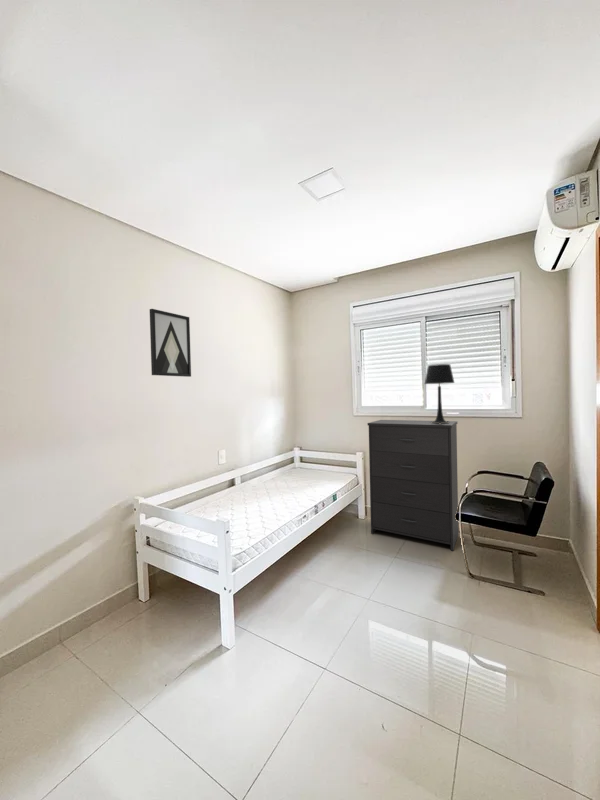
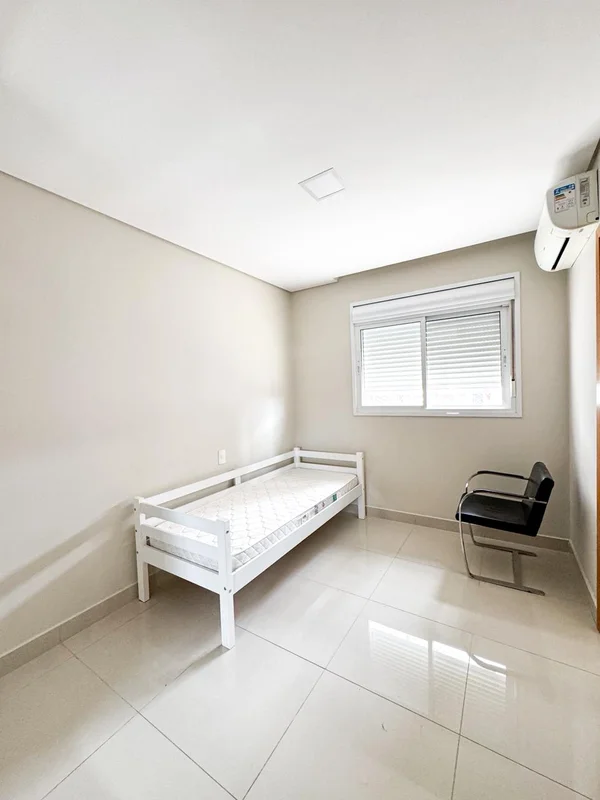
- table lamp (439, 393)
- dresser (413, 478)
- wall art (171, 344)
